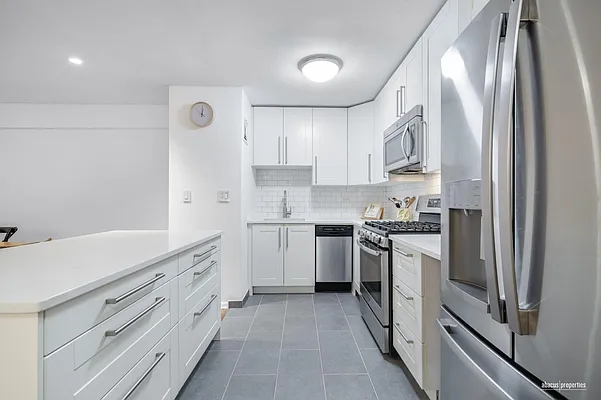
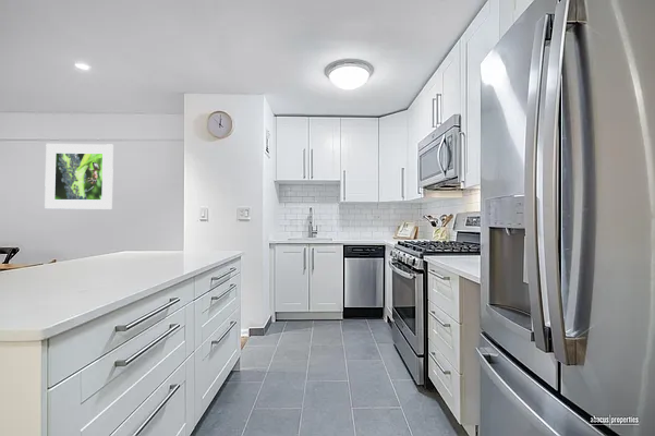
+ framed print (78, 175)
